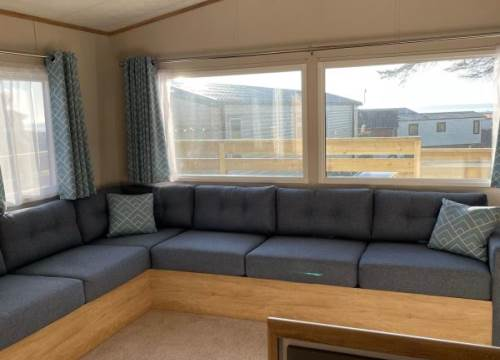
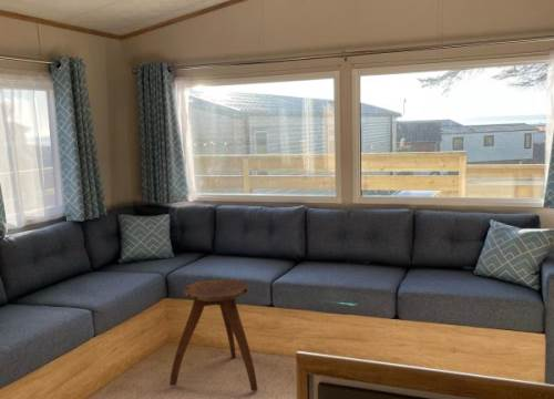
+ stool (226, 329)
